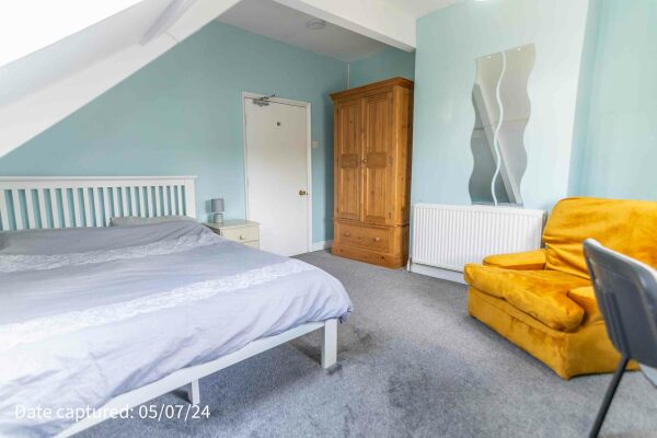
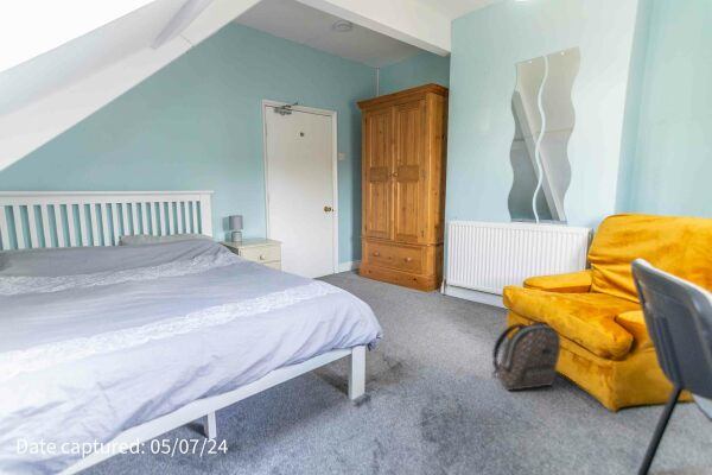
+ backpack (527, 349)
